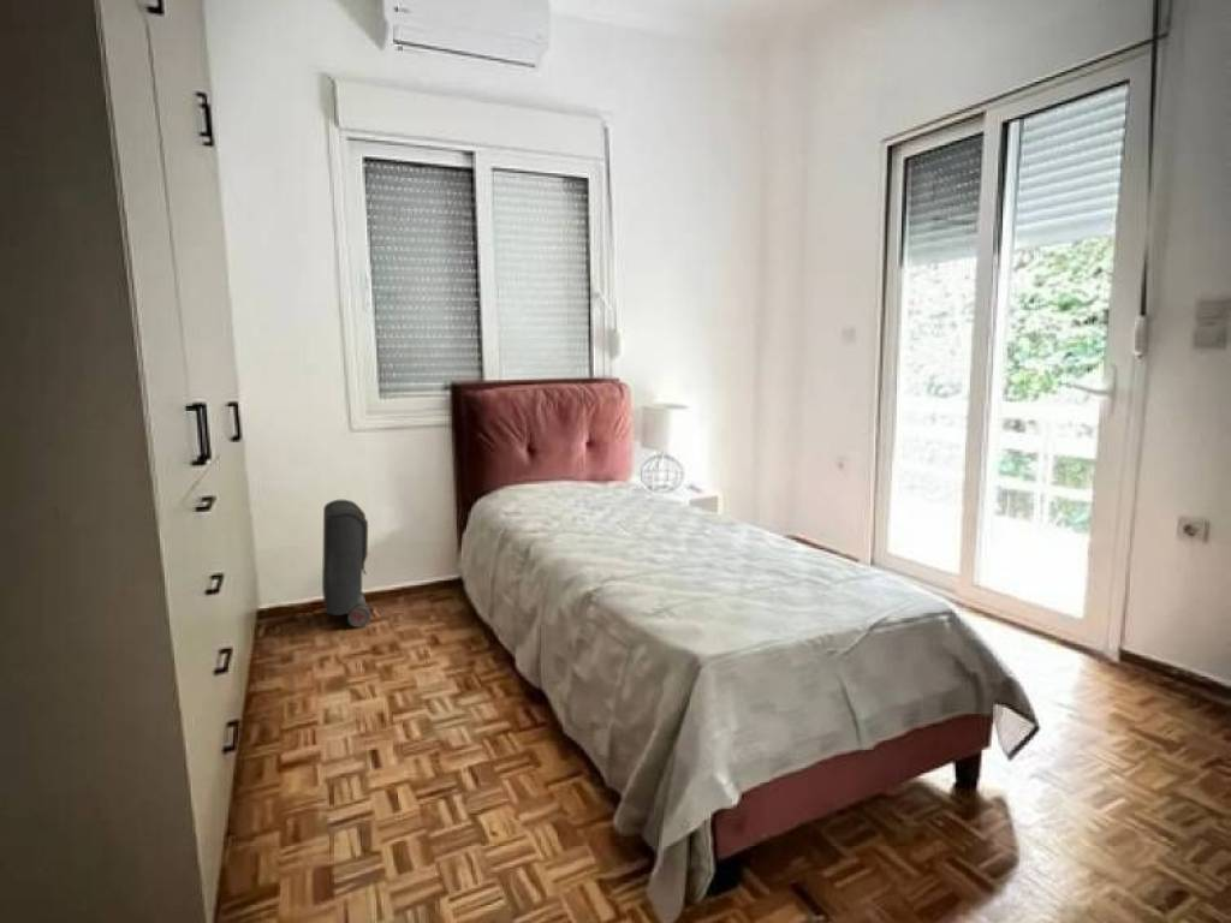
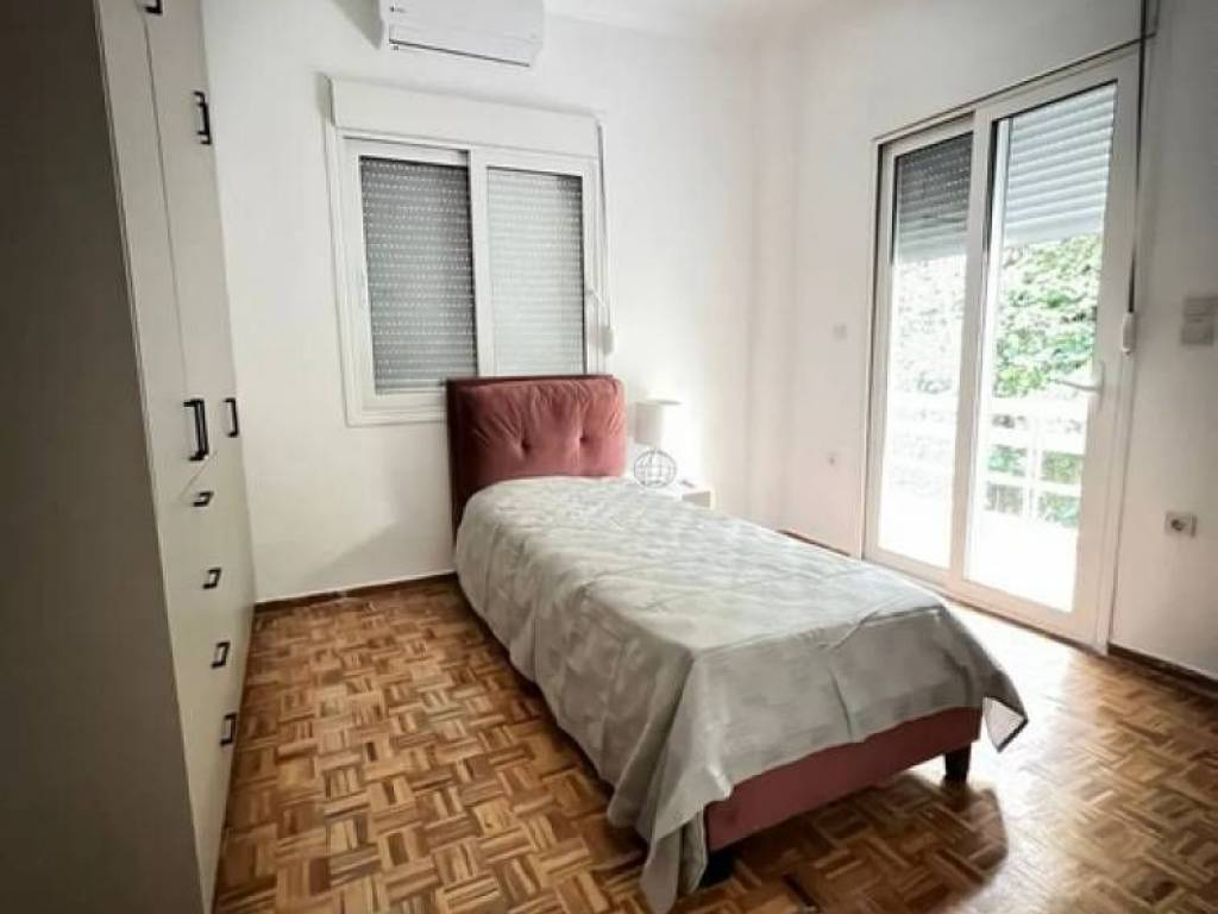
- shoulder bag (345, 561)
